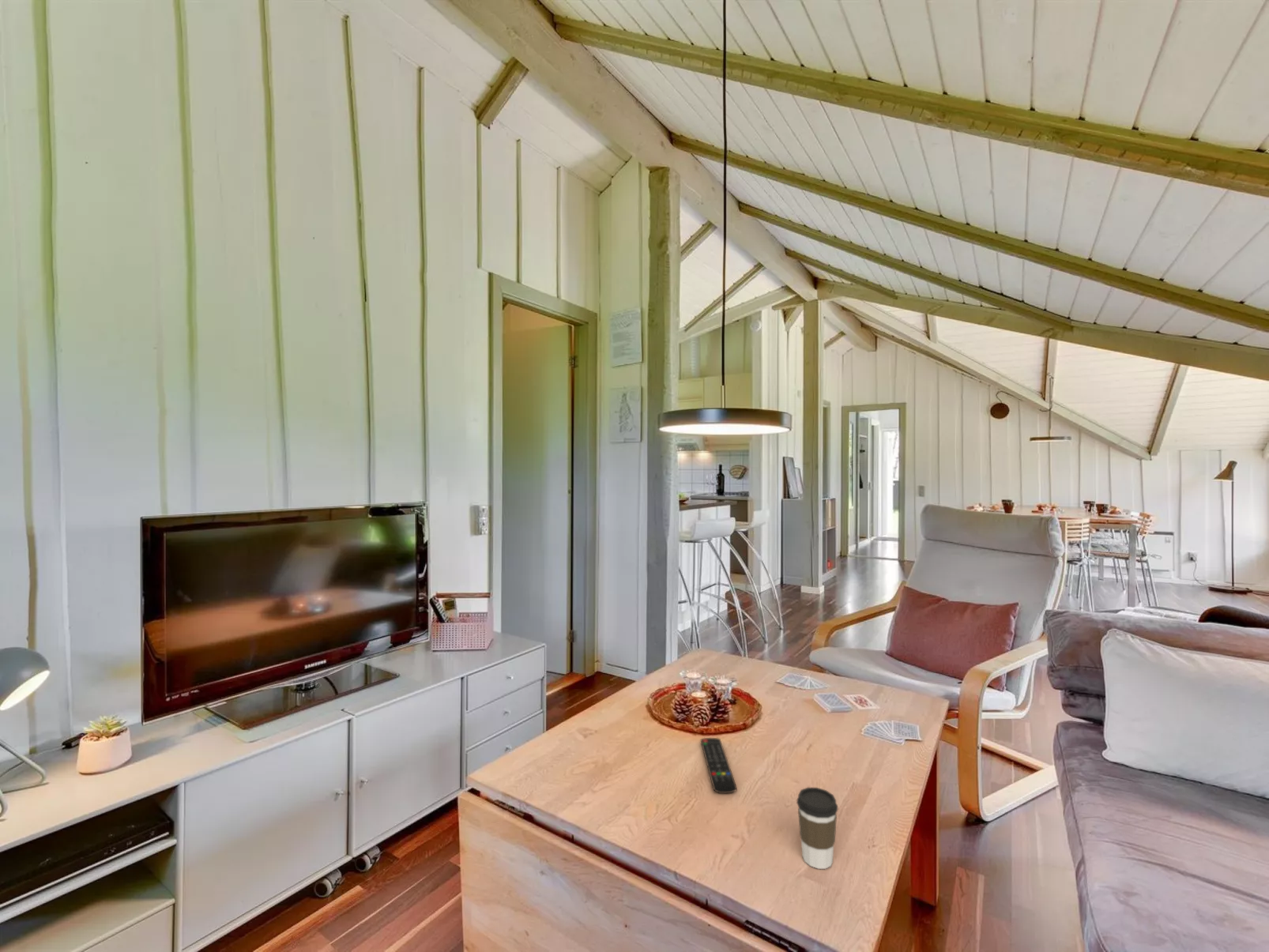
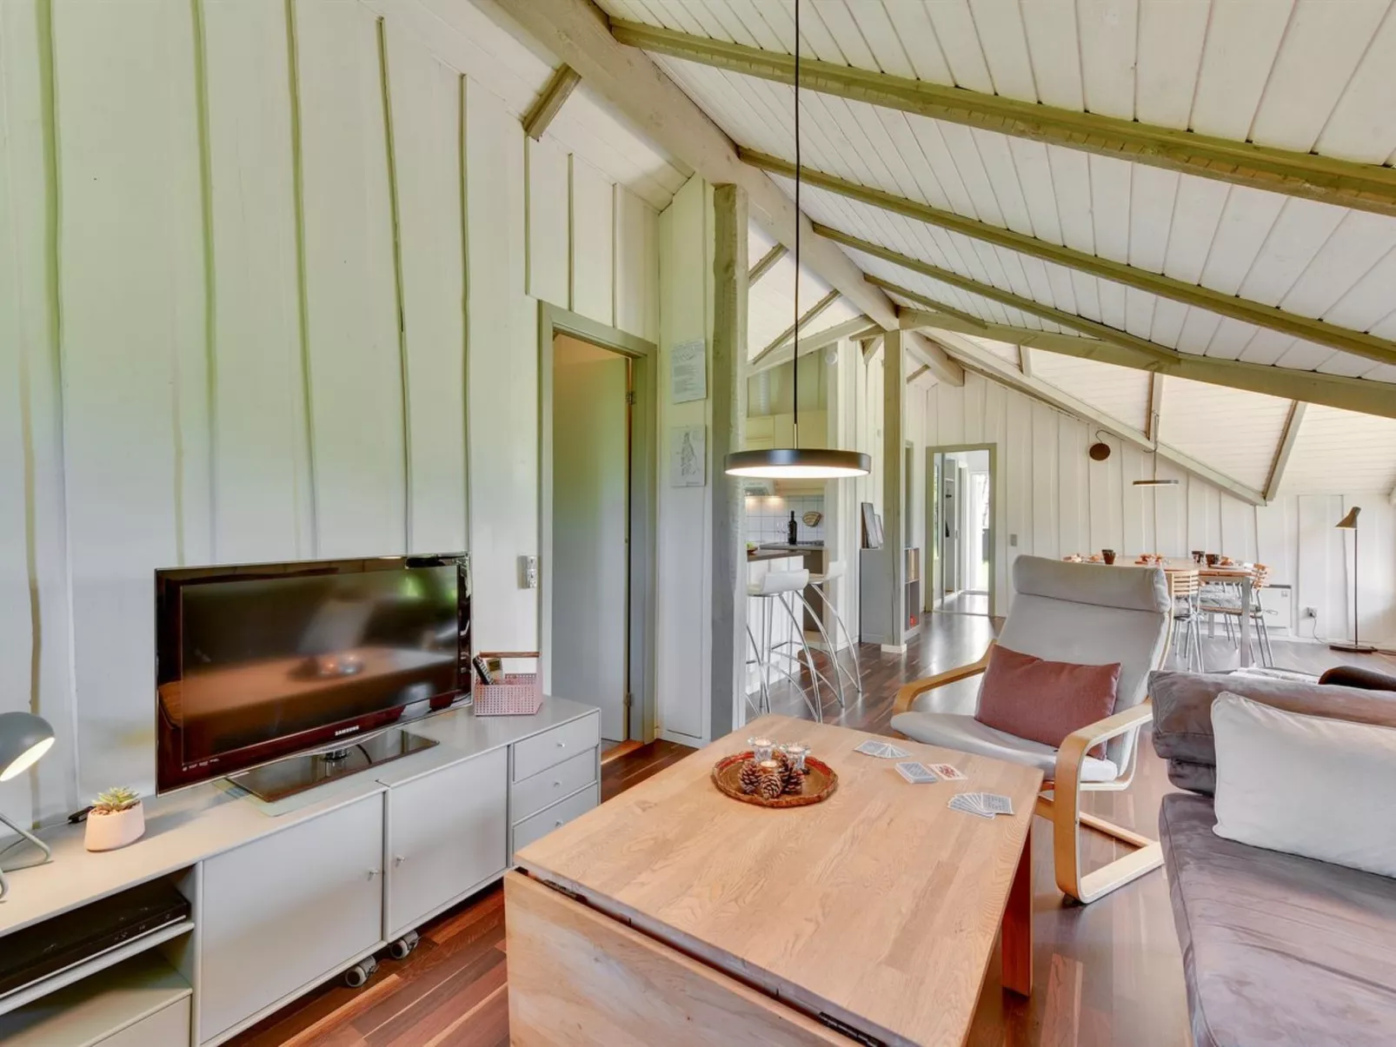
- coffee cup (817, 828)
- remote control (717, 763)
